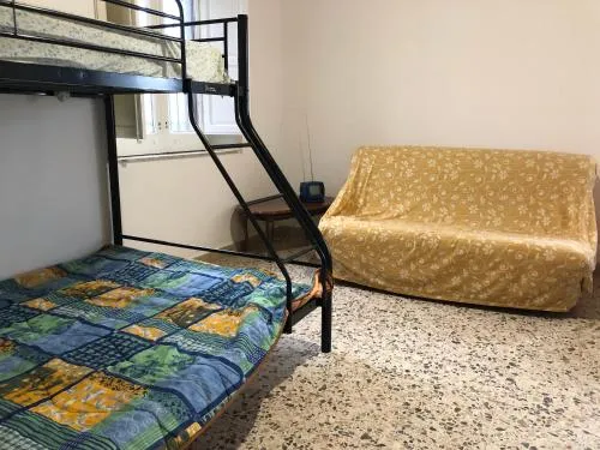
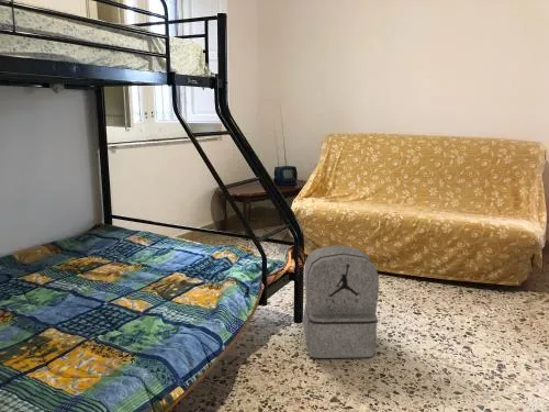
+ backpack (338, 296)
